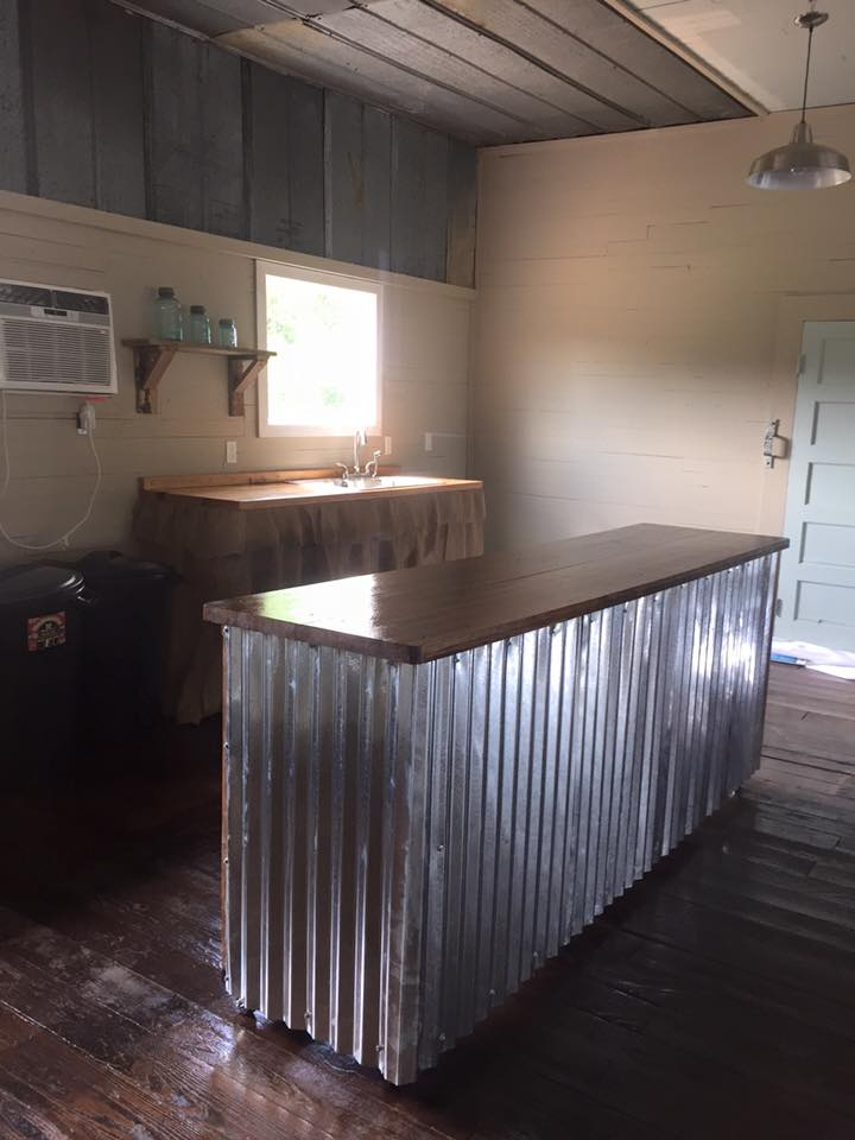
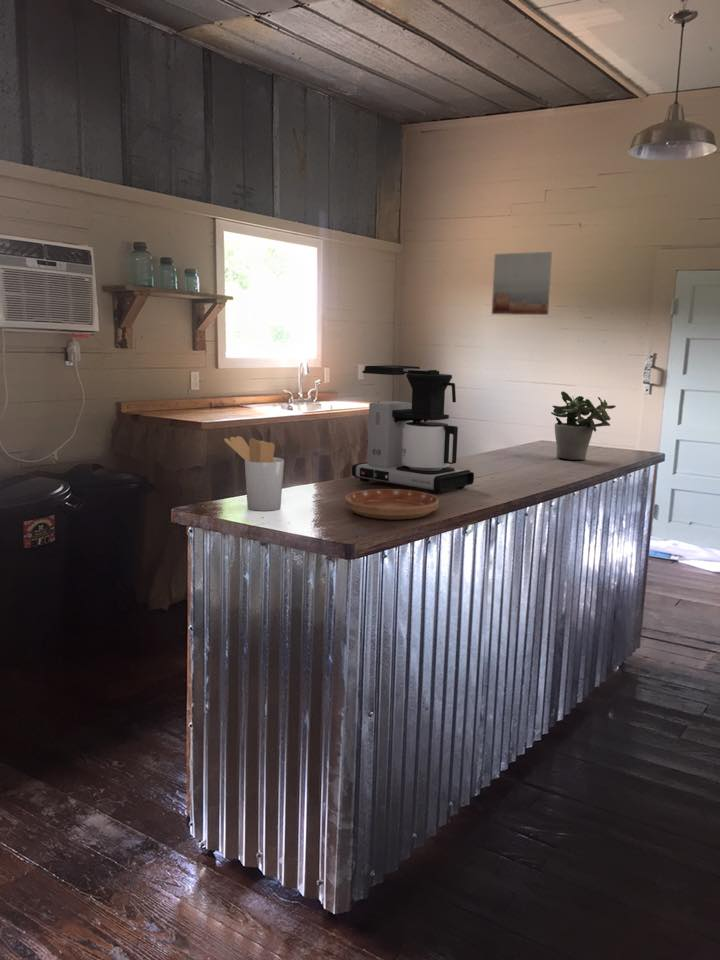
+ coffee maker (413, 426)
+ potted plant (580, 425)
+ wall art (521, 283)
+ utensil holder (254, 471)
+ saucer (391, 504)
